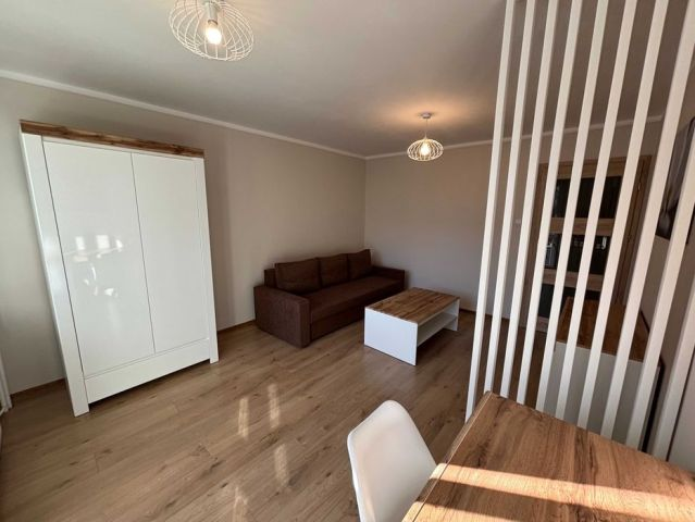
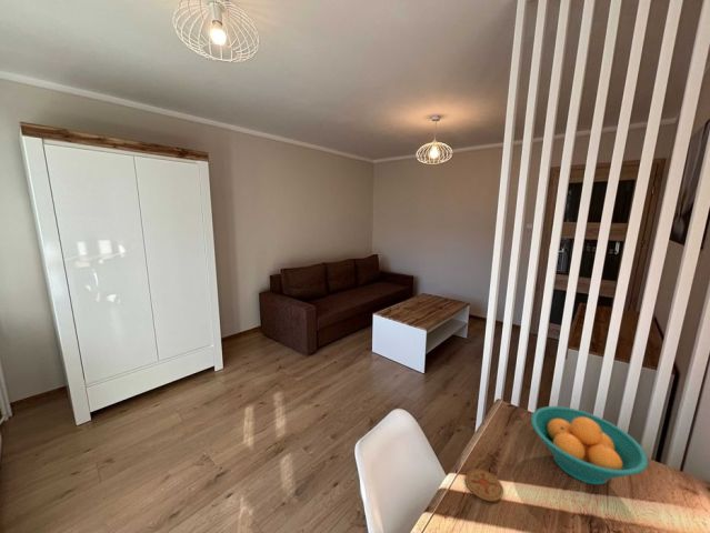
+ fruit bowl (582, 443)
+ coaster (483, 483)
